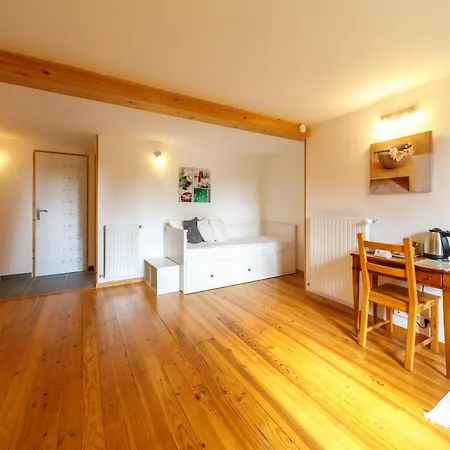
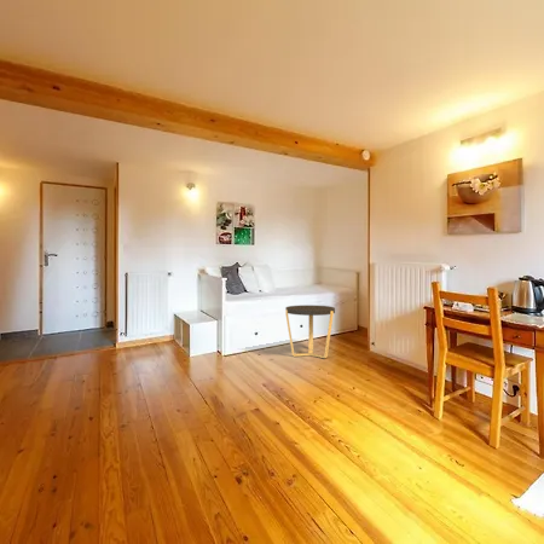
+ side table (309, 330)
